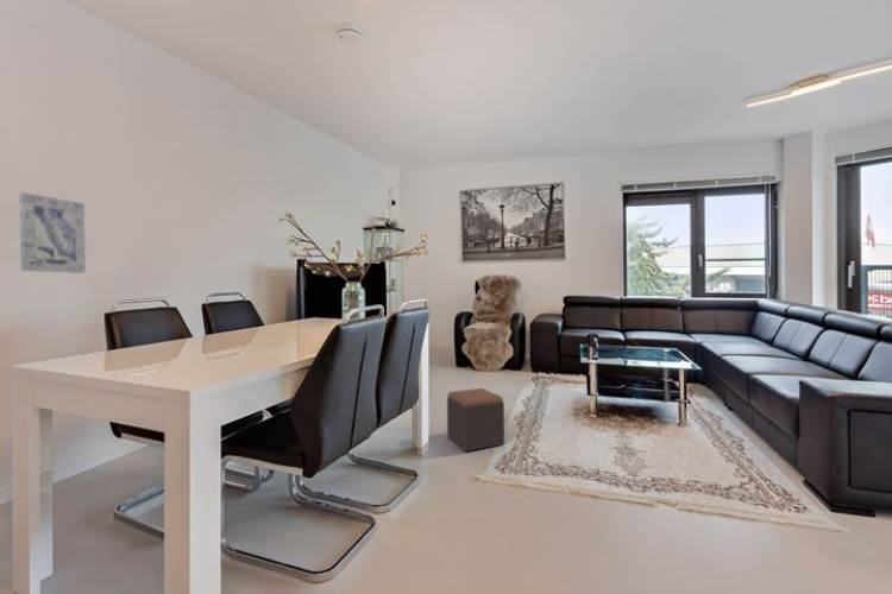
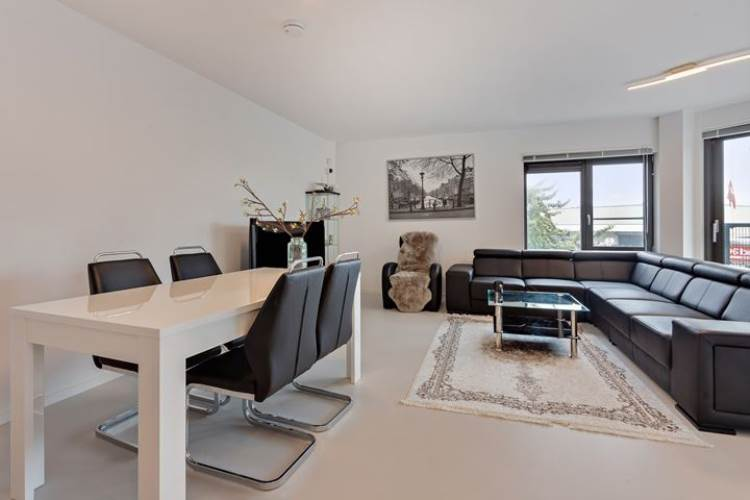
- wall art (54, 234)
- footstool (475, 416)
